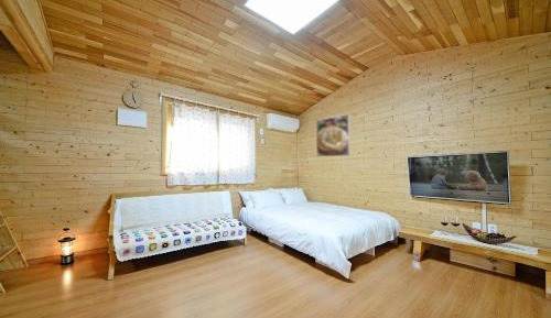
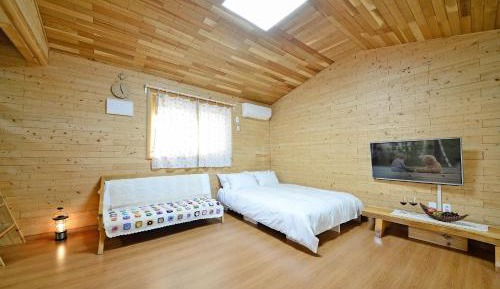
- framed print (332, 136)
